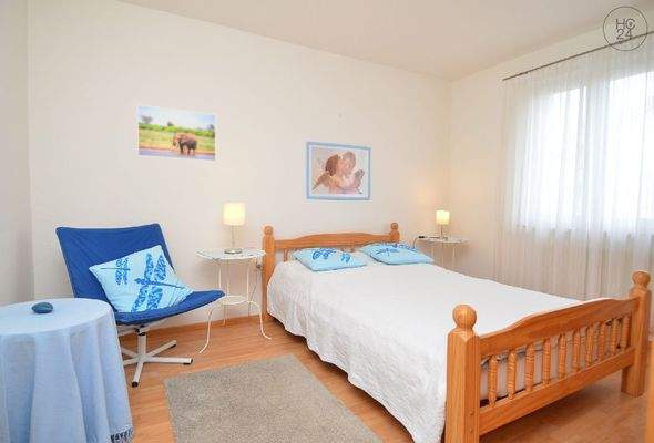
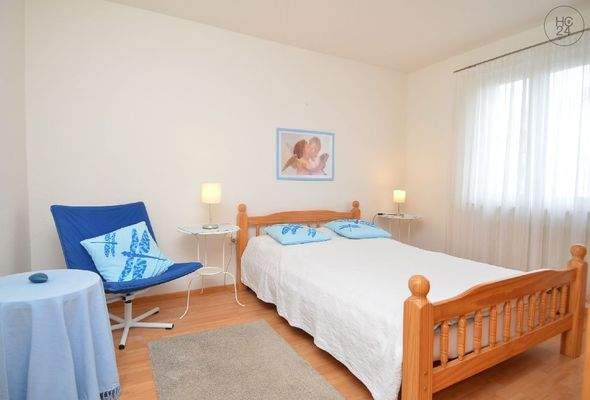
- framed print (177, 134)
